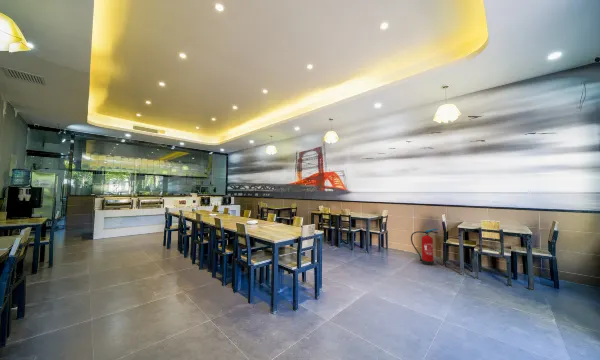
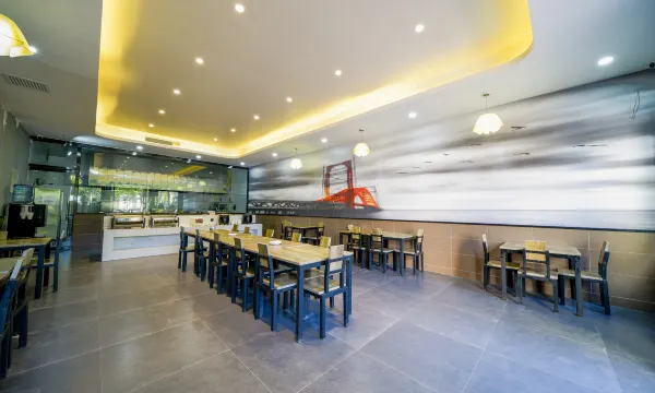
- fire extinguisher (424, 245)
